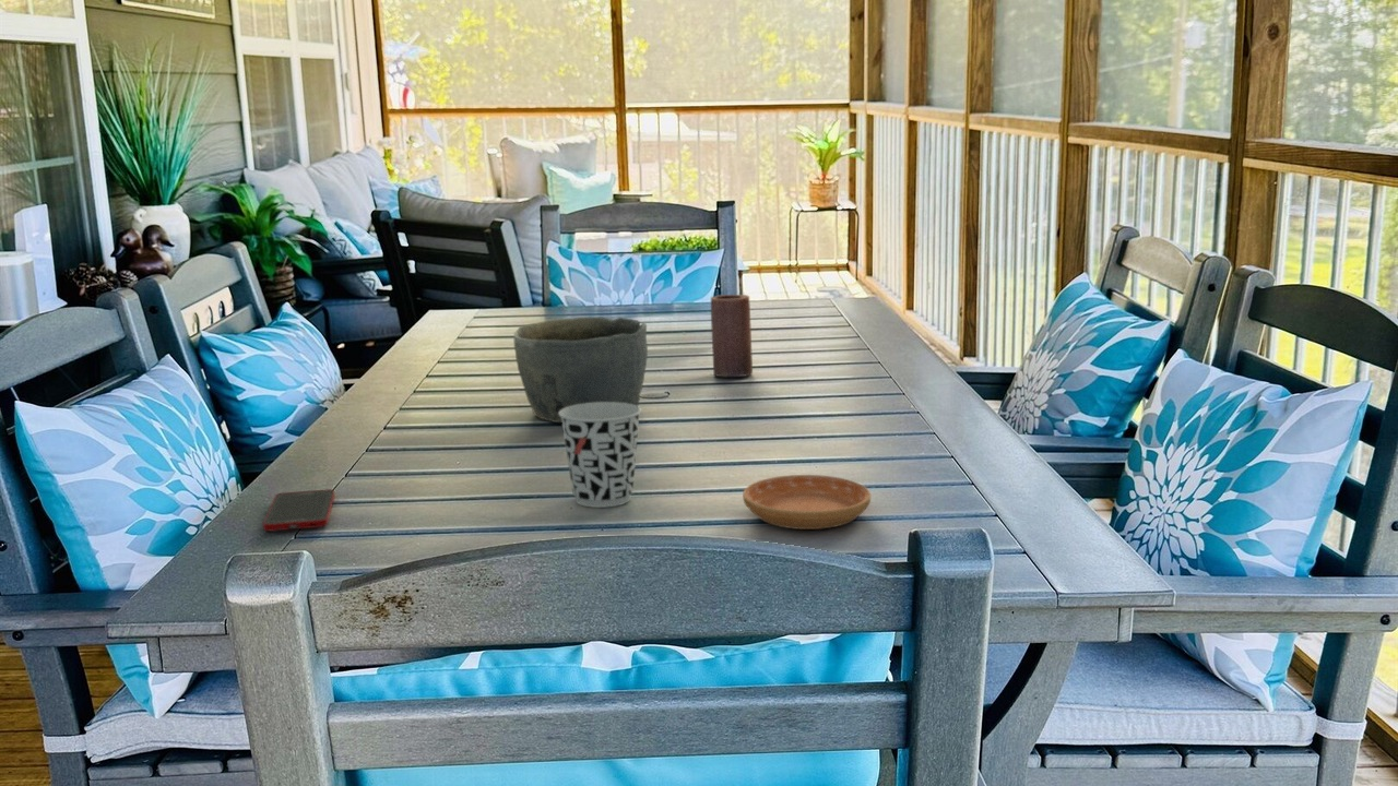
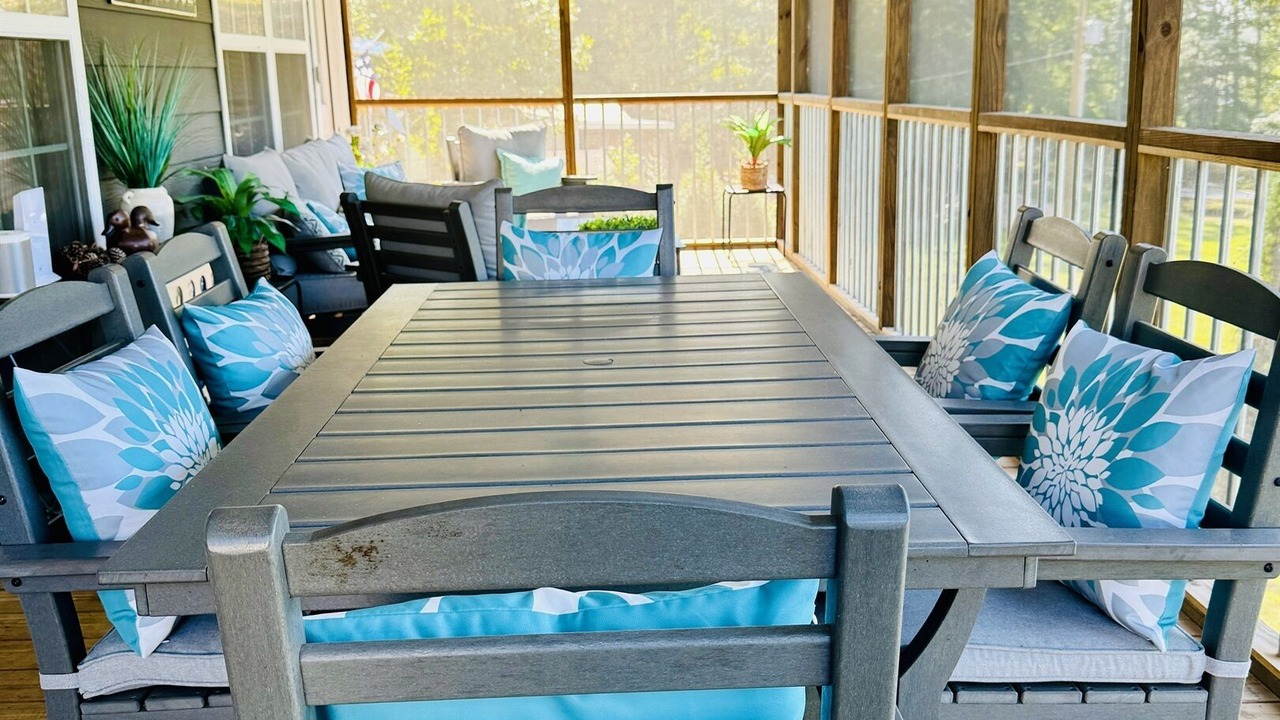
- cup (601, 455)
- cell phone (300, 509)
- saucer (806, 502)
- bowl (581, 369)
- candle (731, 335)
